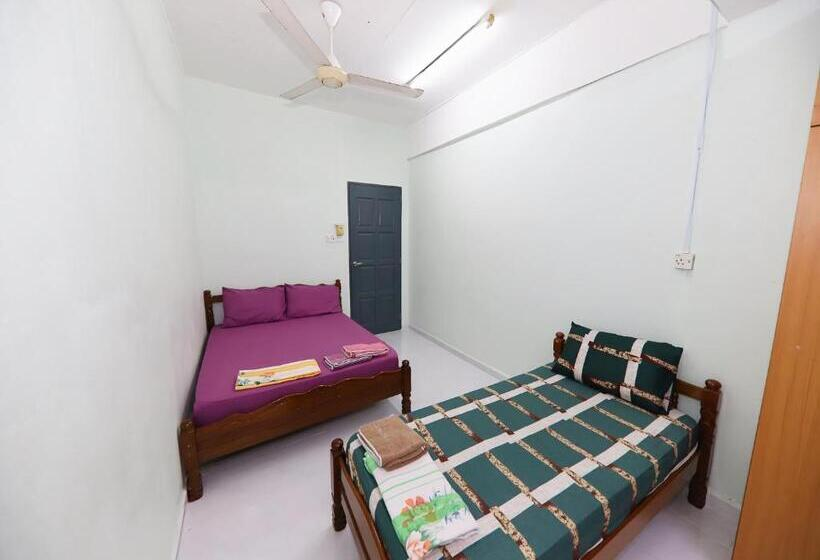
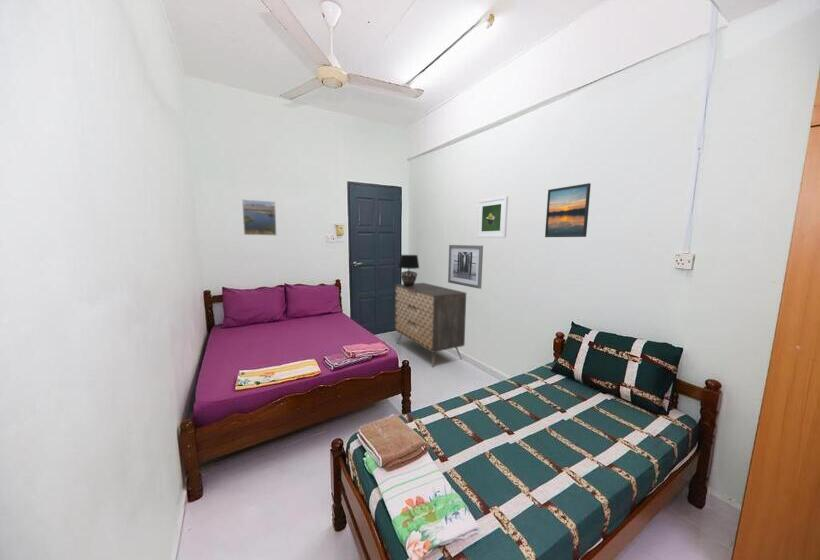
+ dresser (427, 319)
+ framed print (566, 212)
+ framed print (259, 218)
+ table lamp (408, 270)
+ wall art (464, 265)
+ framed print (491, 218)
